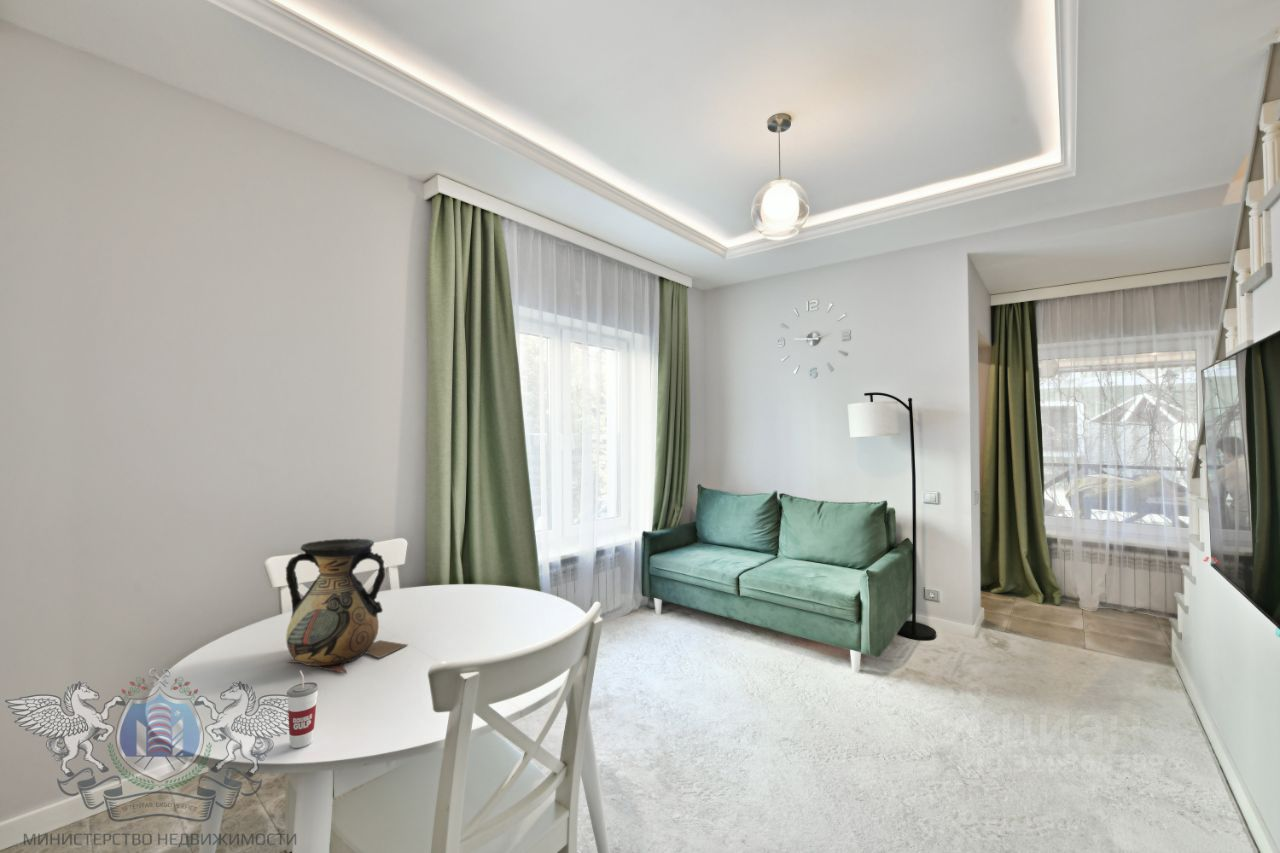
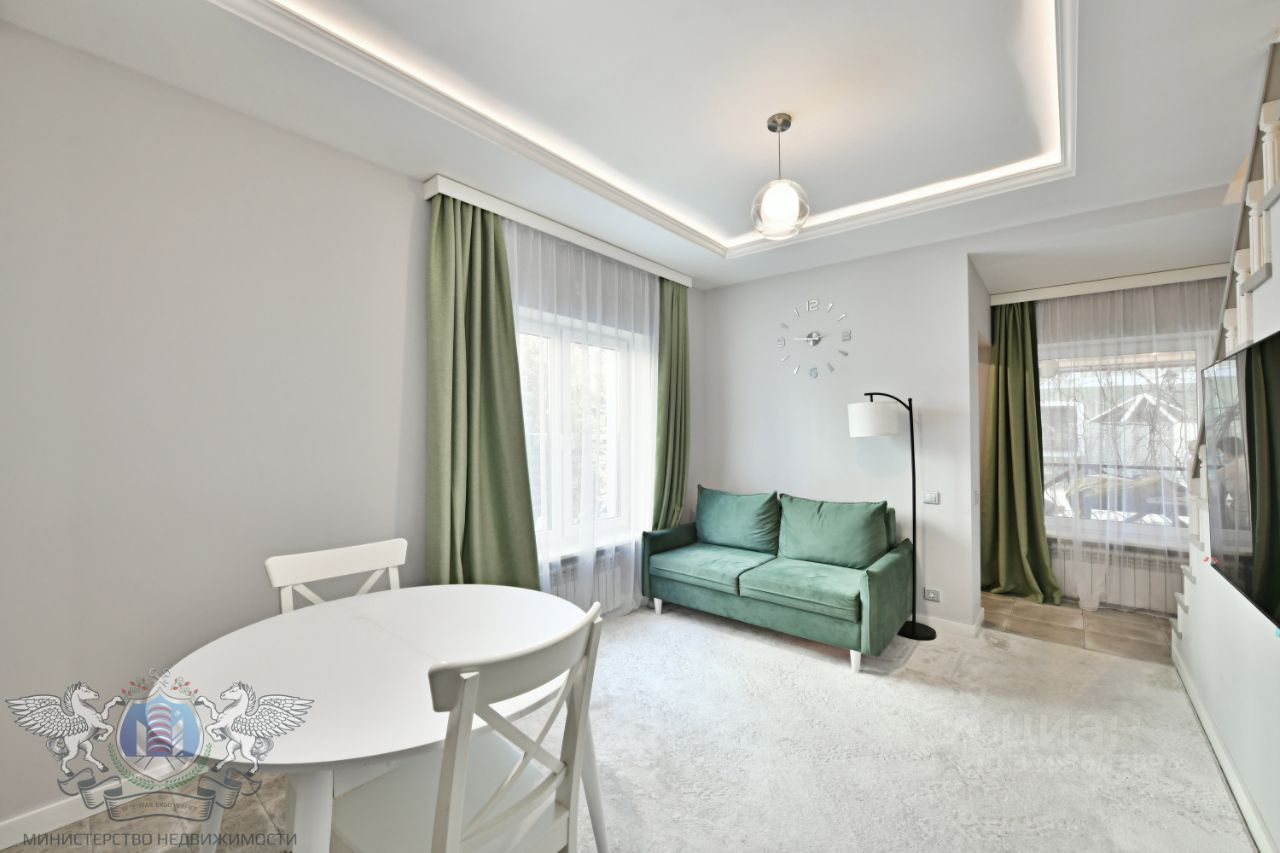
- cup (302, 705)
- vase (341, 598)
